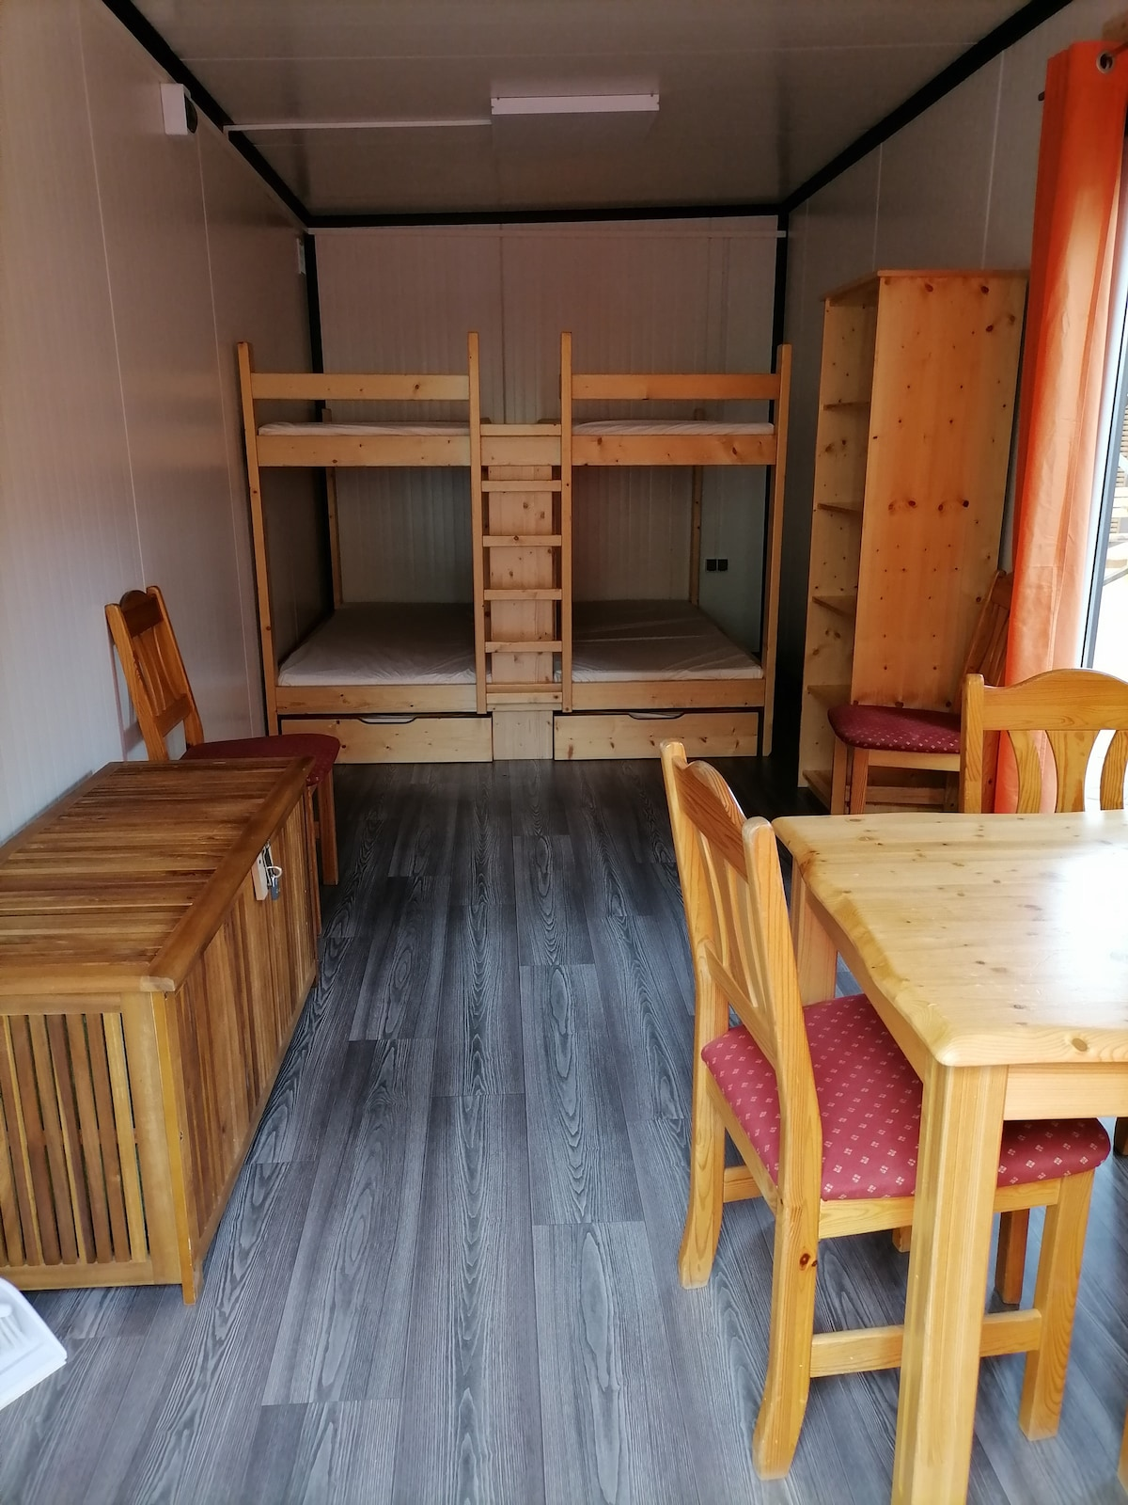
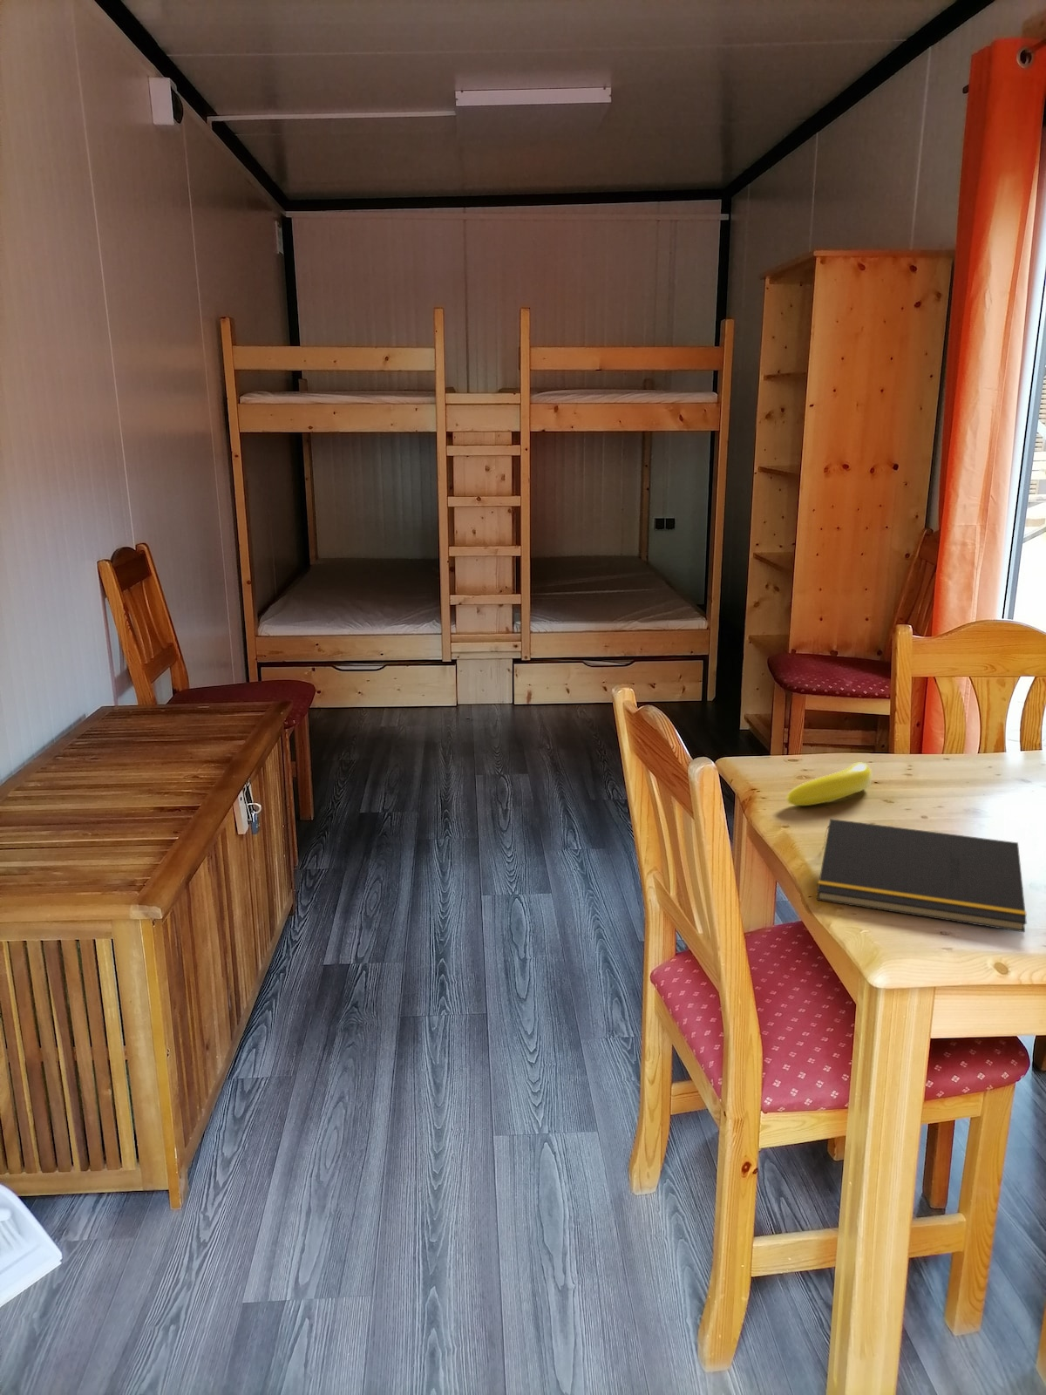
+ banana (827, 780)
+ notepad (919, 870)
